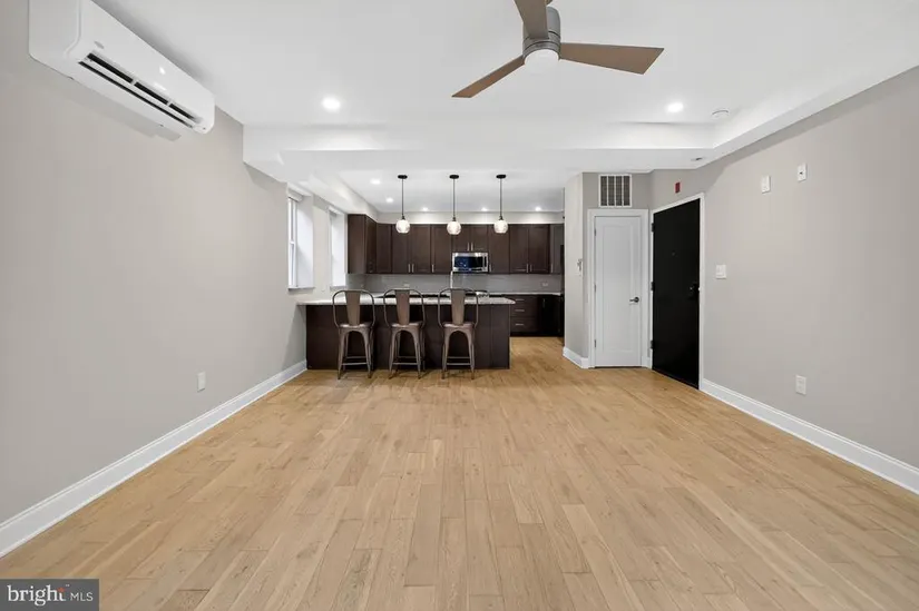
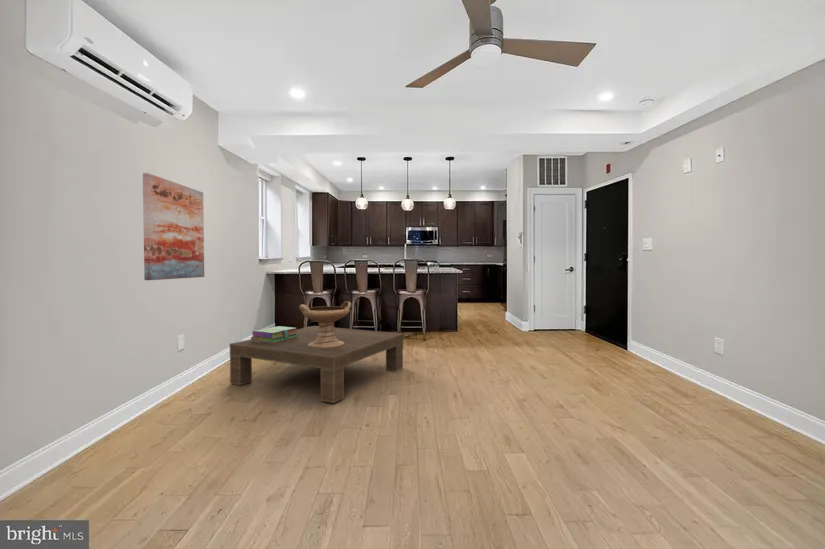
+ coffee table (322, 356)
+ wall art (177, 231)
+ stack of books (275, 333)
+ decorative bowl (326, 323)
